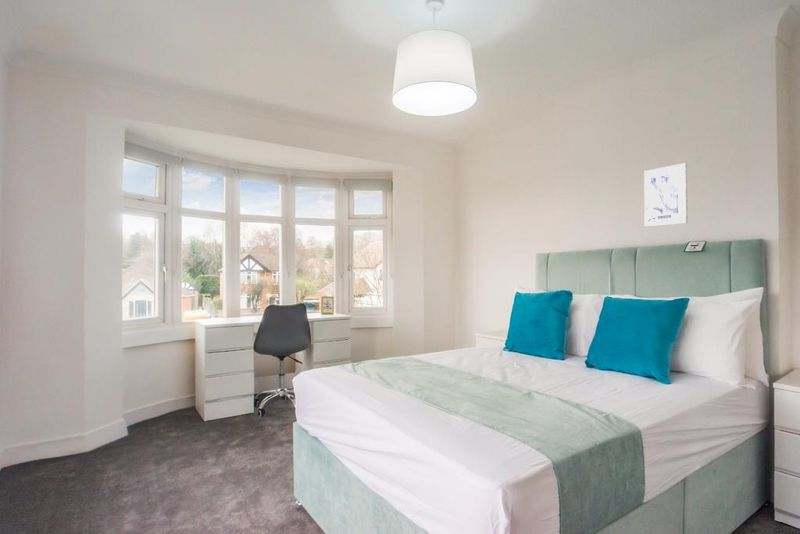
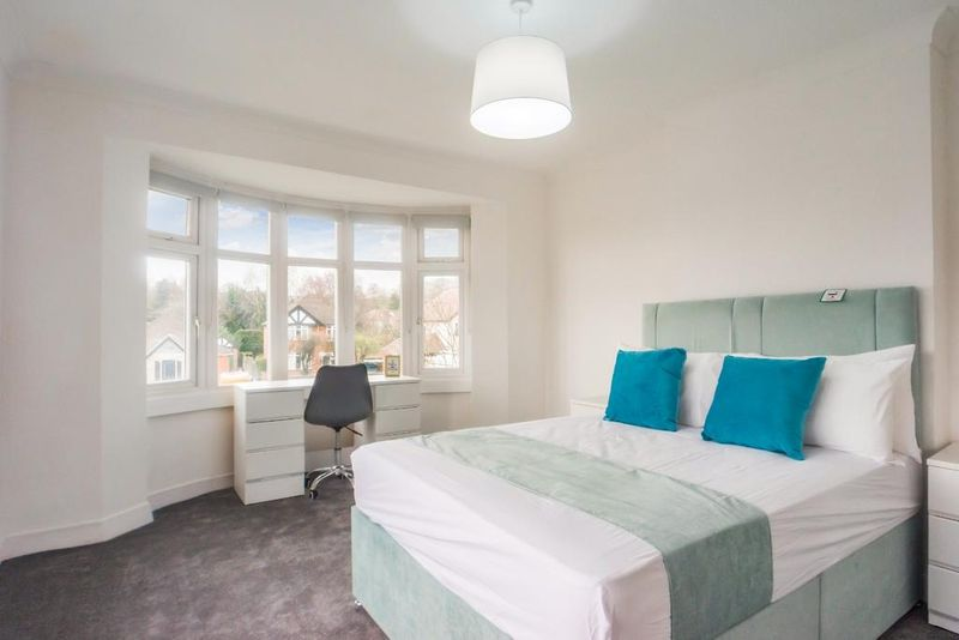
- wall art (665, 196)
